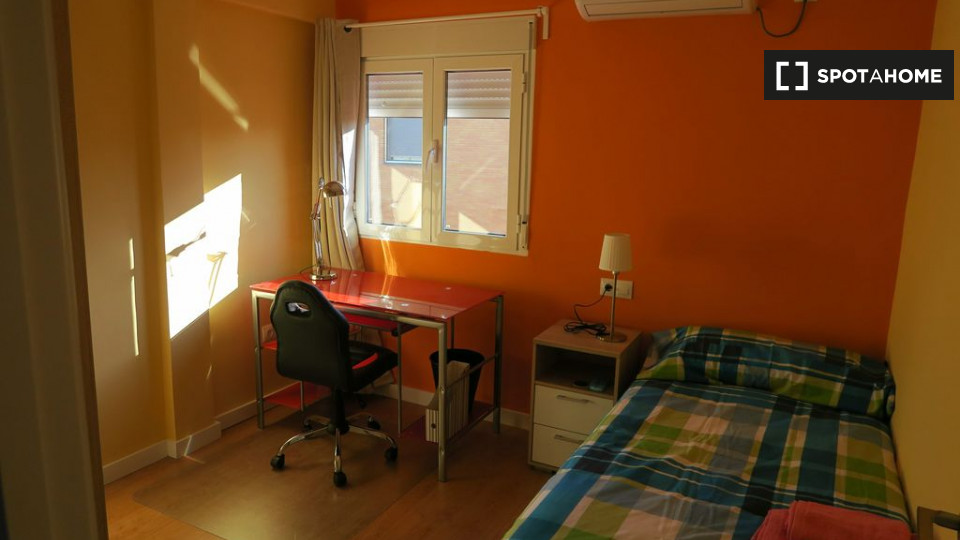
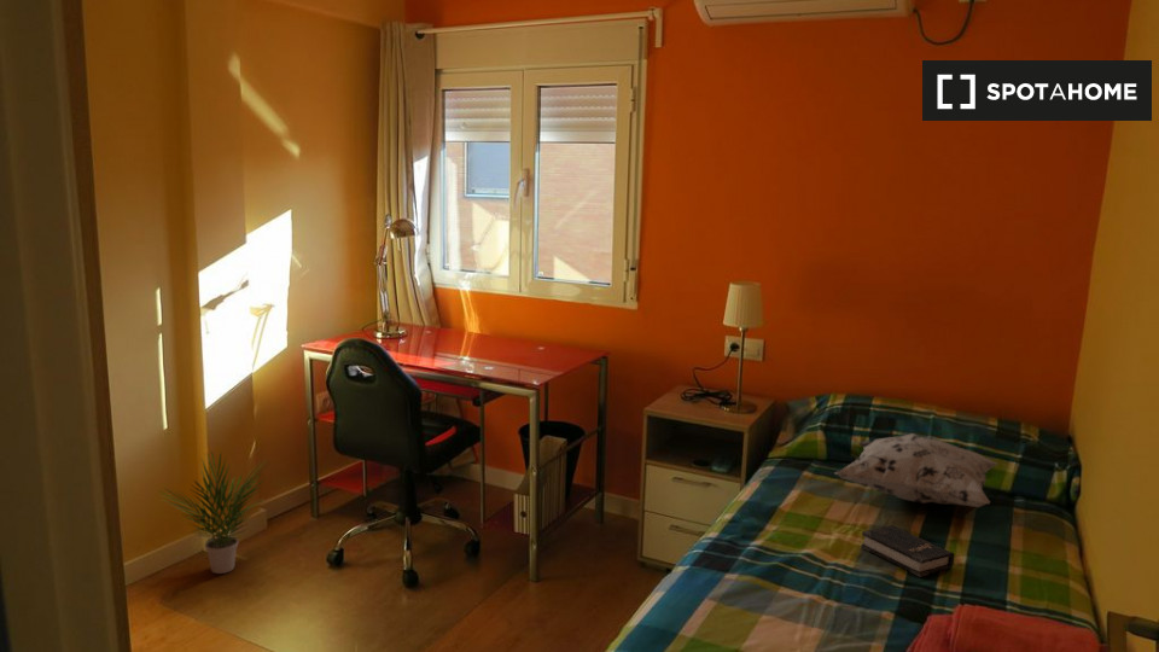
+ hardback book (905, 548)
+ potted plant (220, 517)
+ decorative pillow (918, 468)
